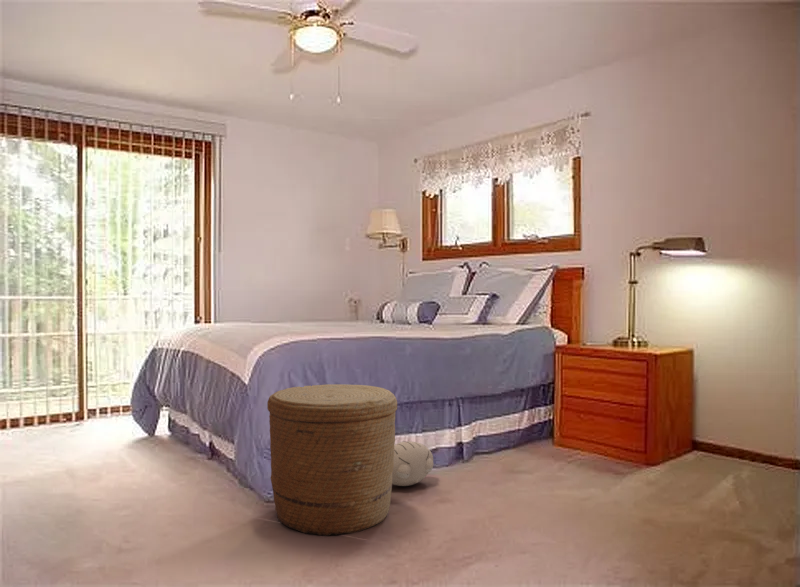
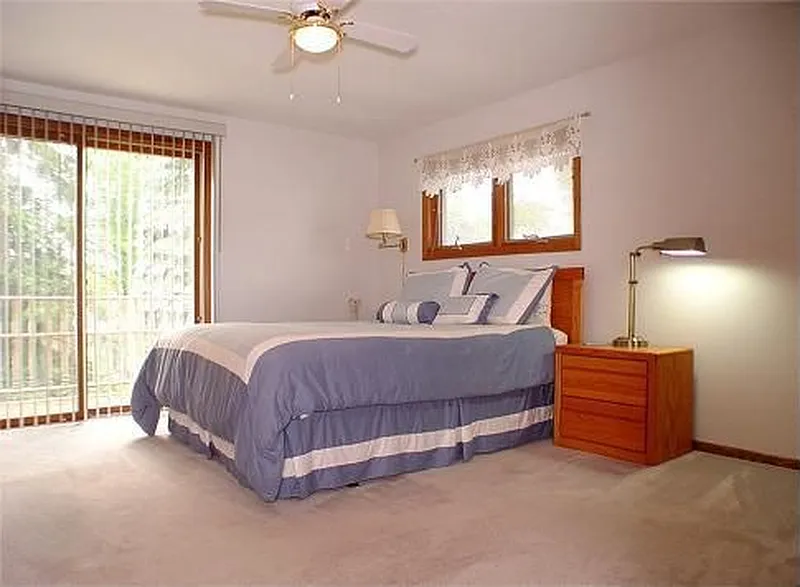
- plush toy (405, 462)
- basket (332, 453)
